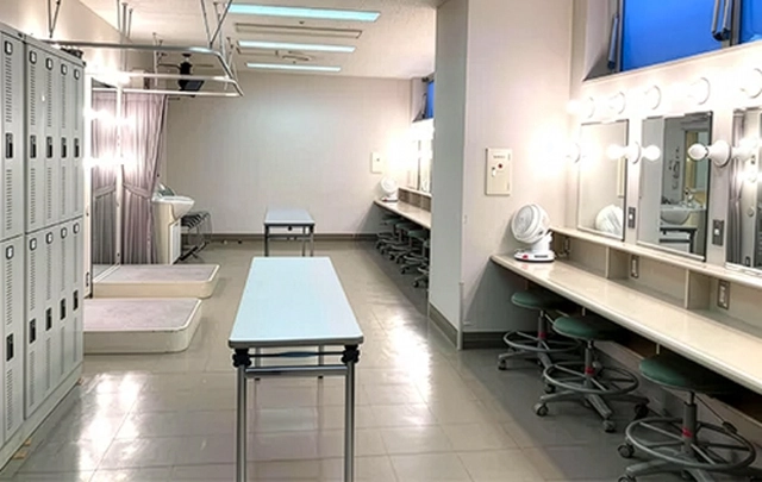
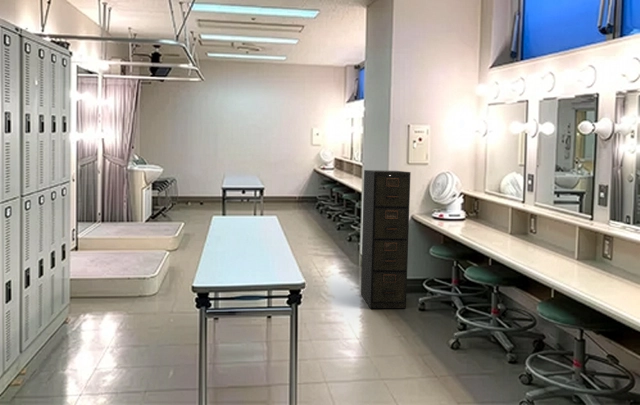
+ filing cabinet (384, 236)
